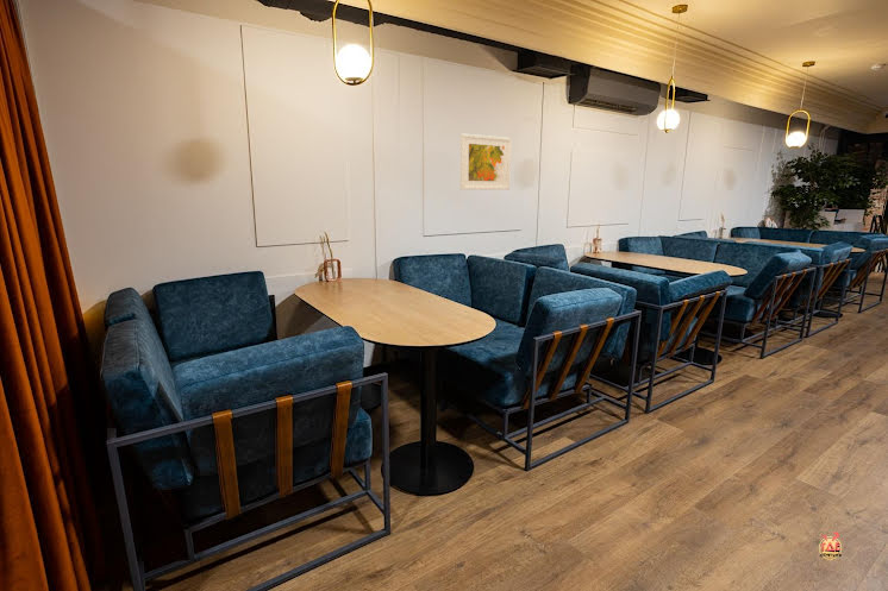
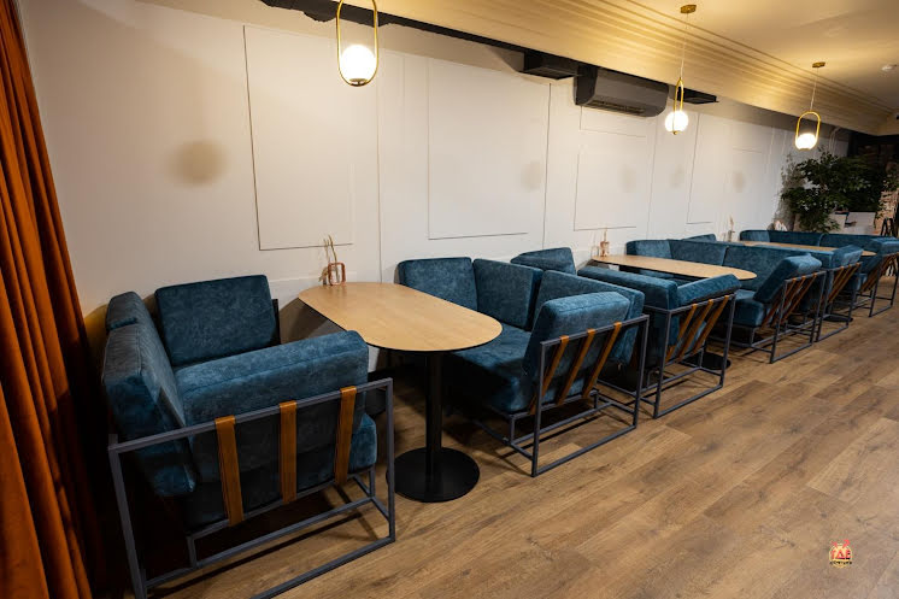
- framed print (486, 163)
